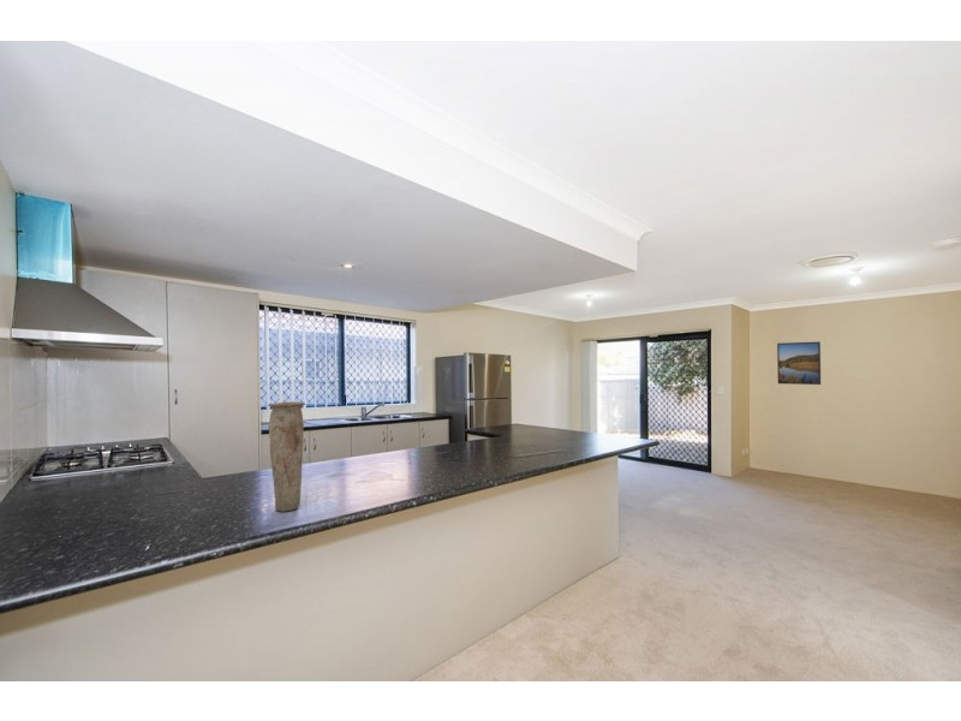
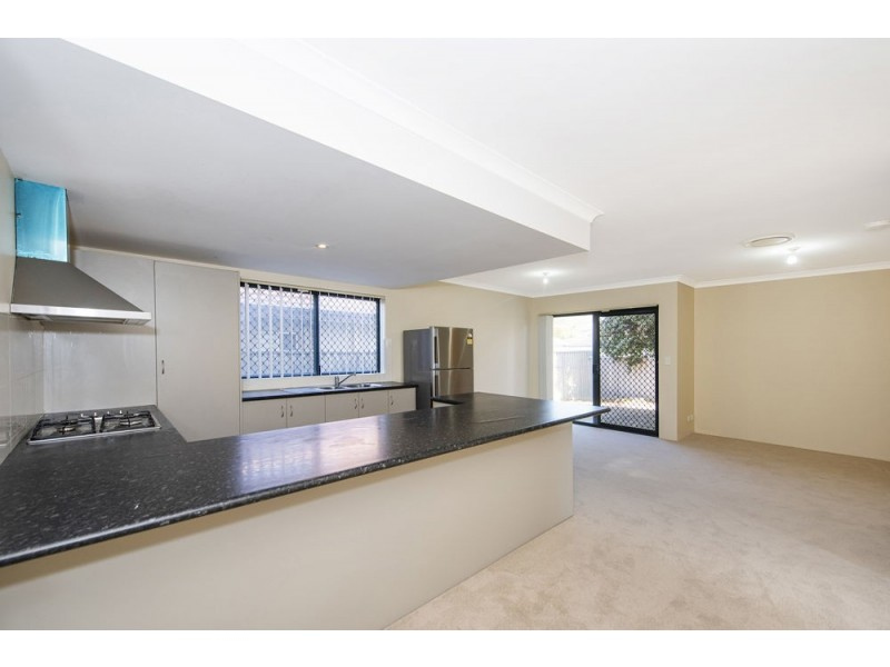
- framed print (798, 363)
- vase (287, 455)
